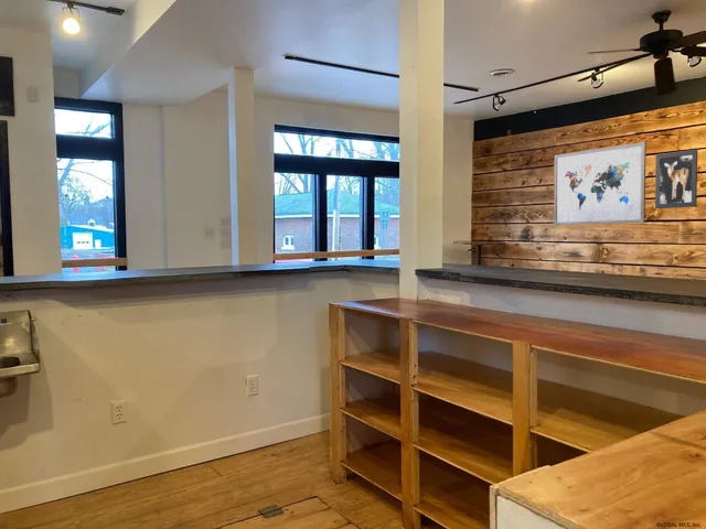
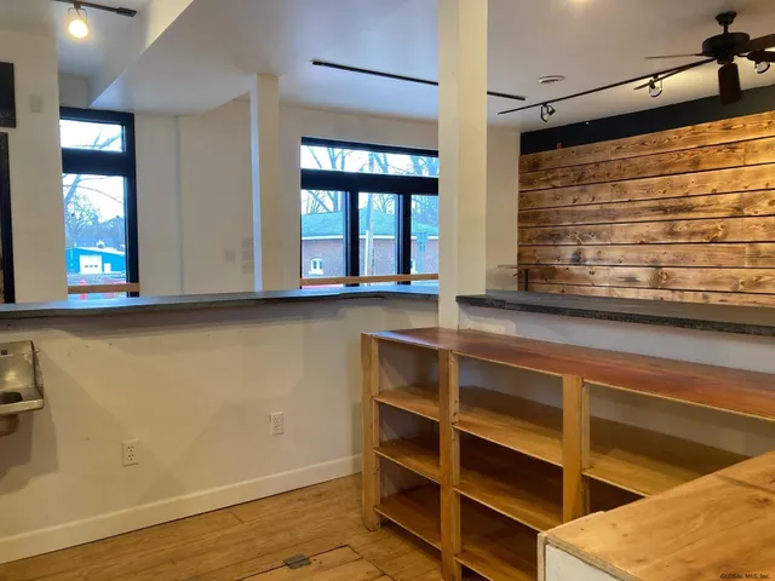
- wall art (596, 186)
- wall art (675, 180)
